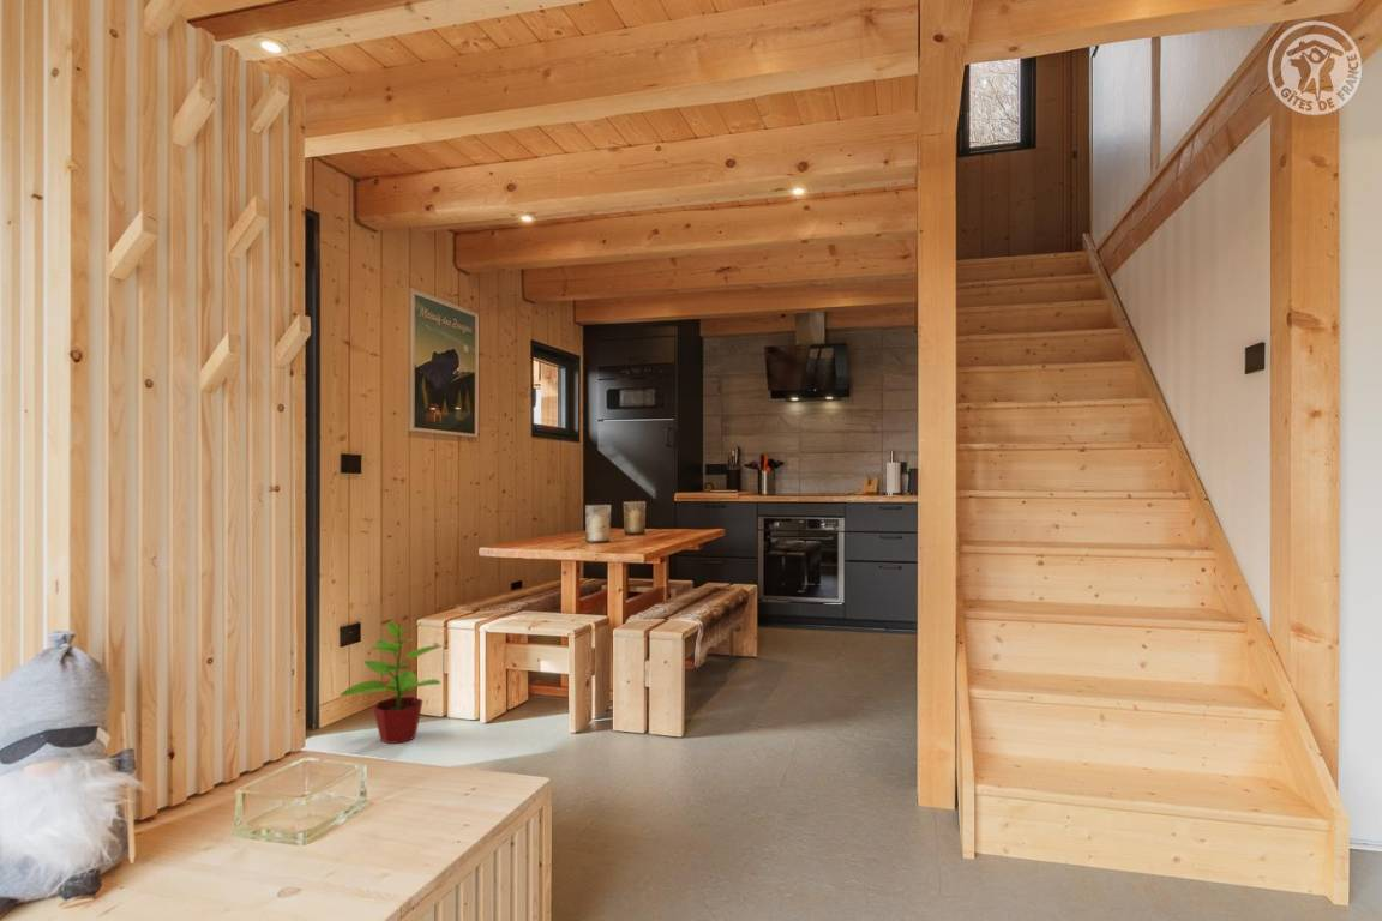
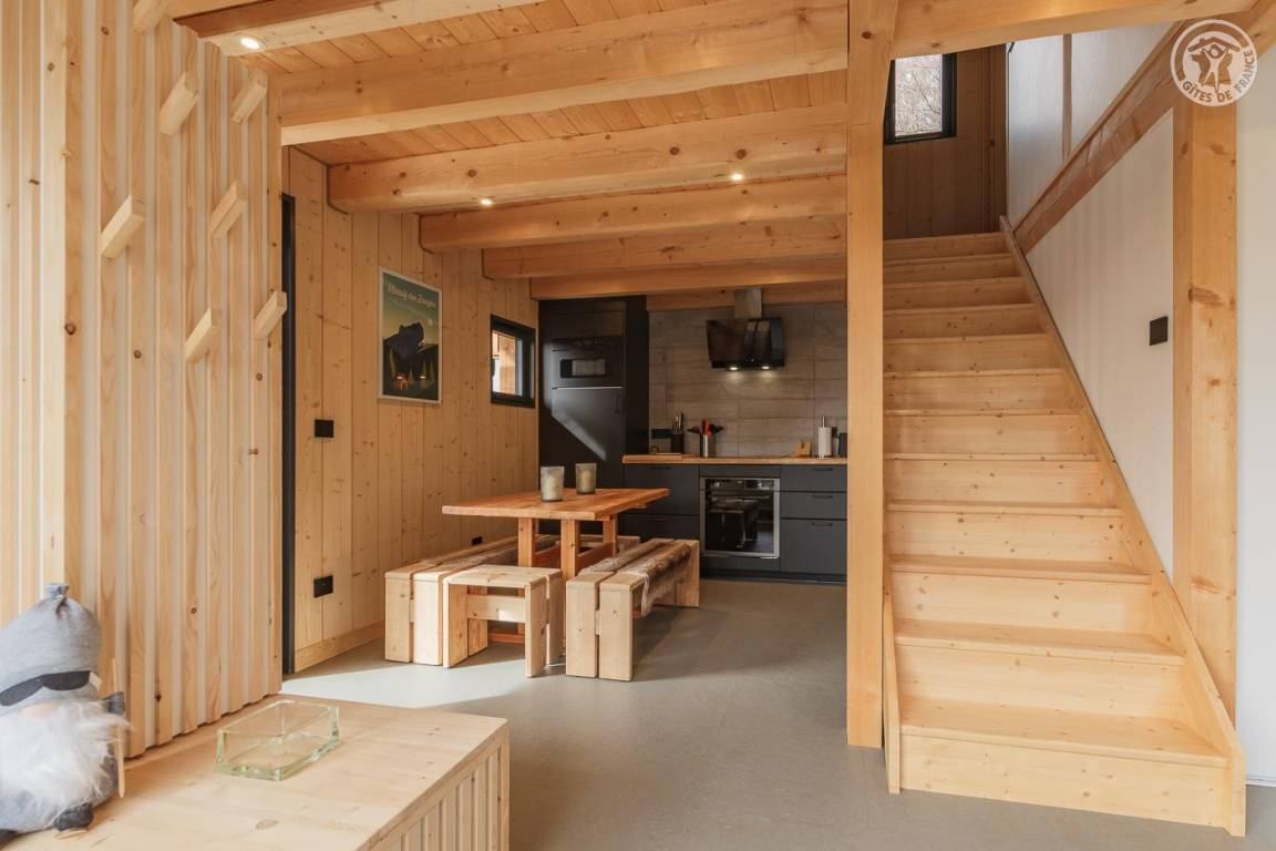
- potted plant (401, 678)
